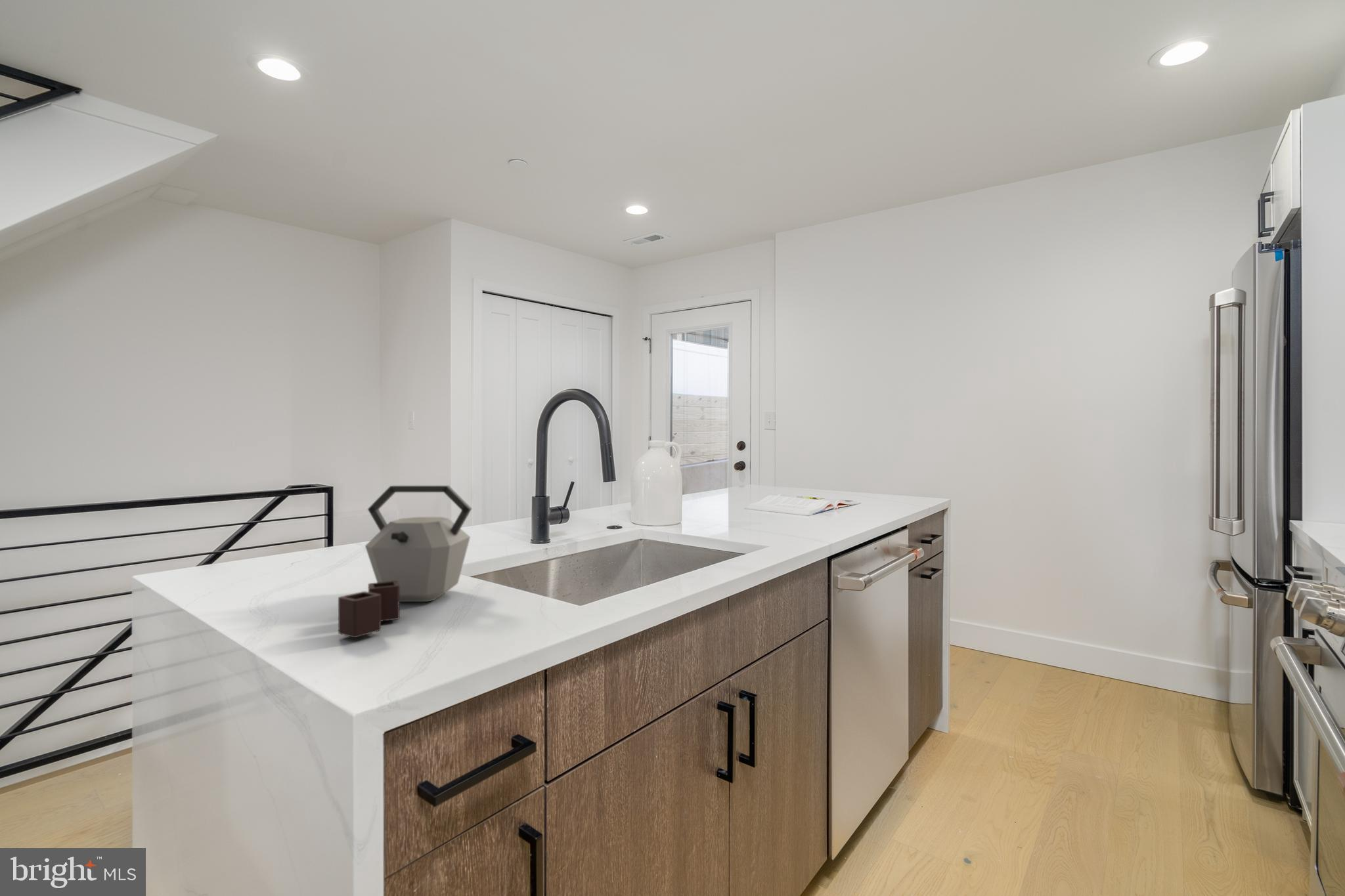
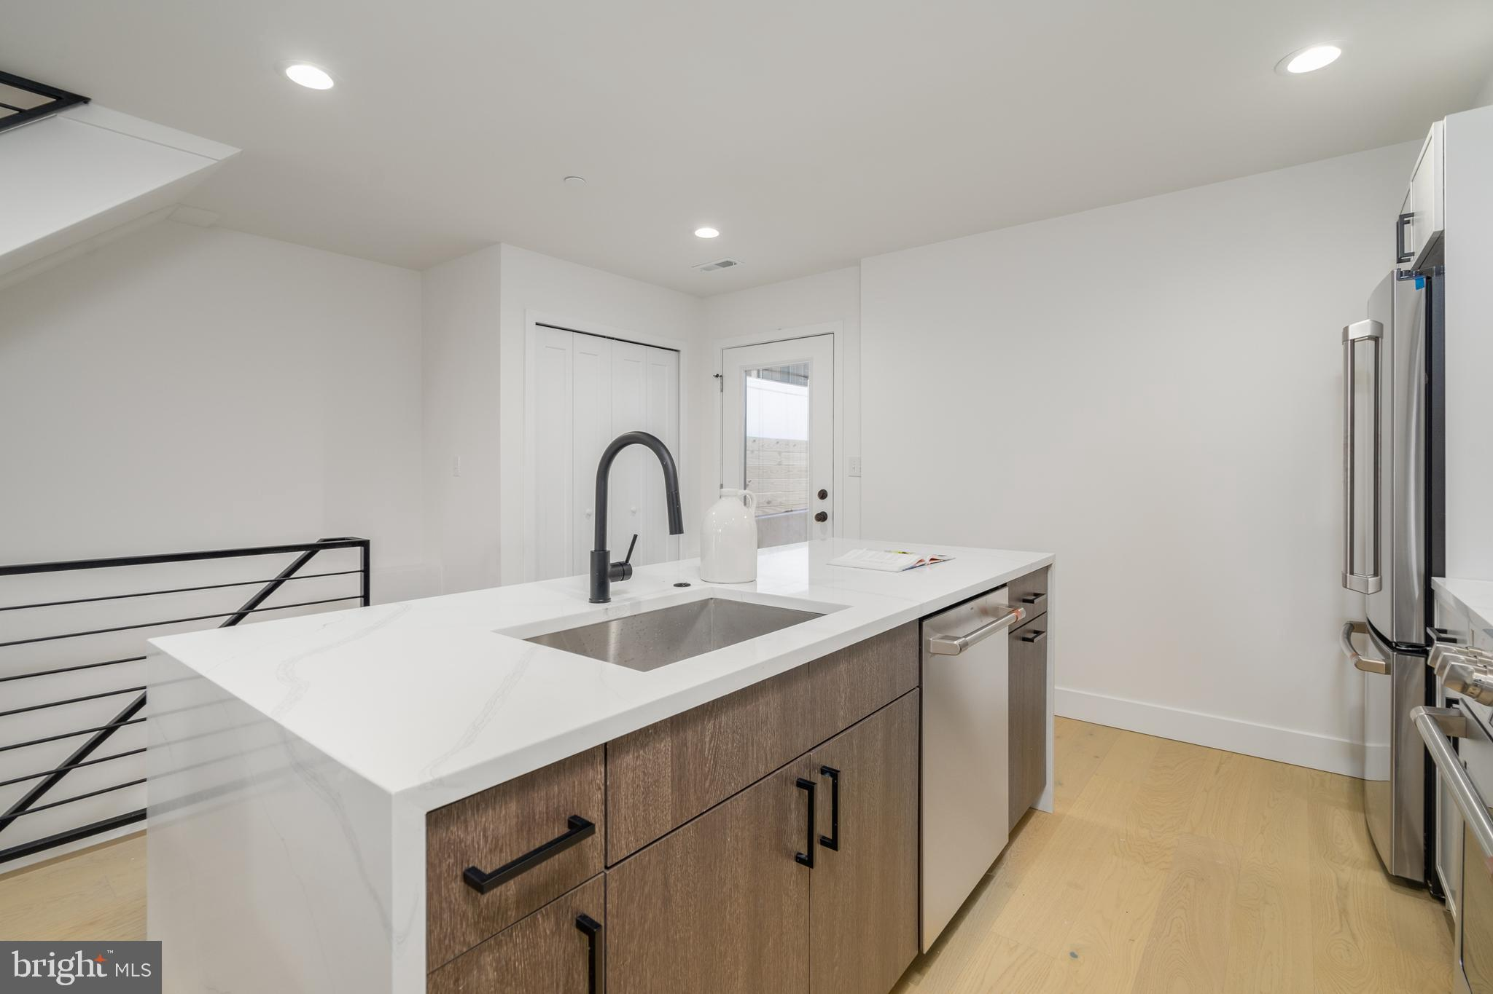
- kettle (399, 549)
